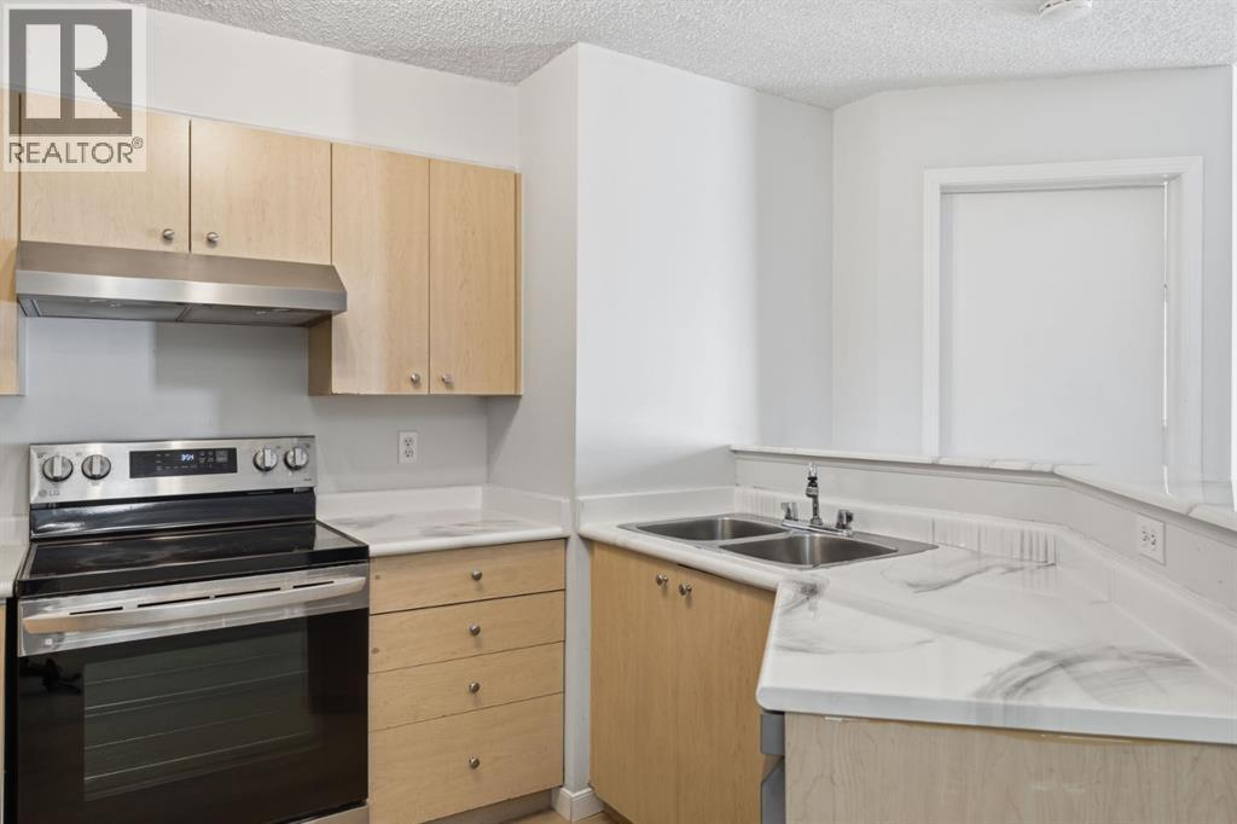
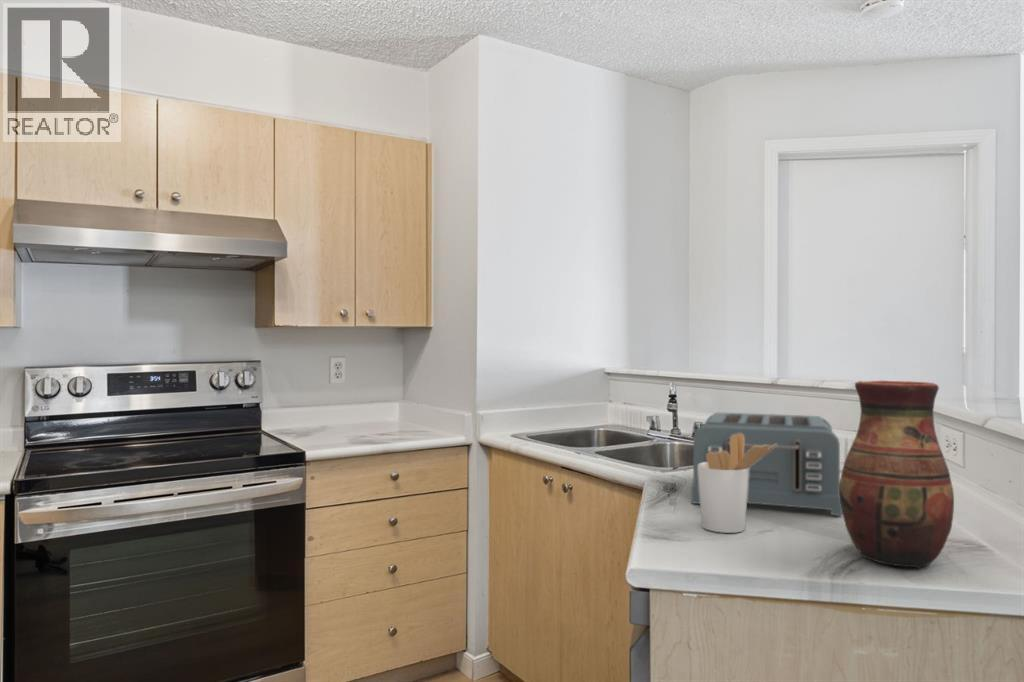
+ utensil holder (735, 483)
+ vase (894, 470)
+ toaster (765, 457)
